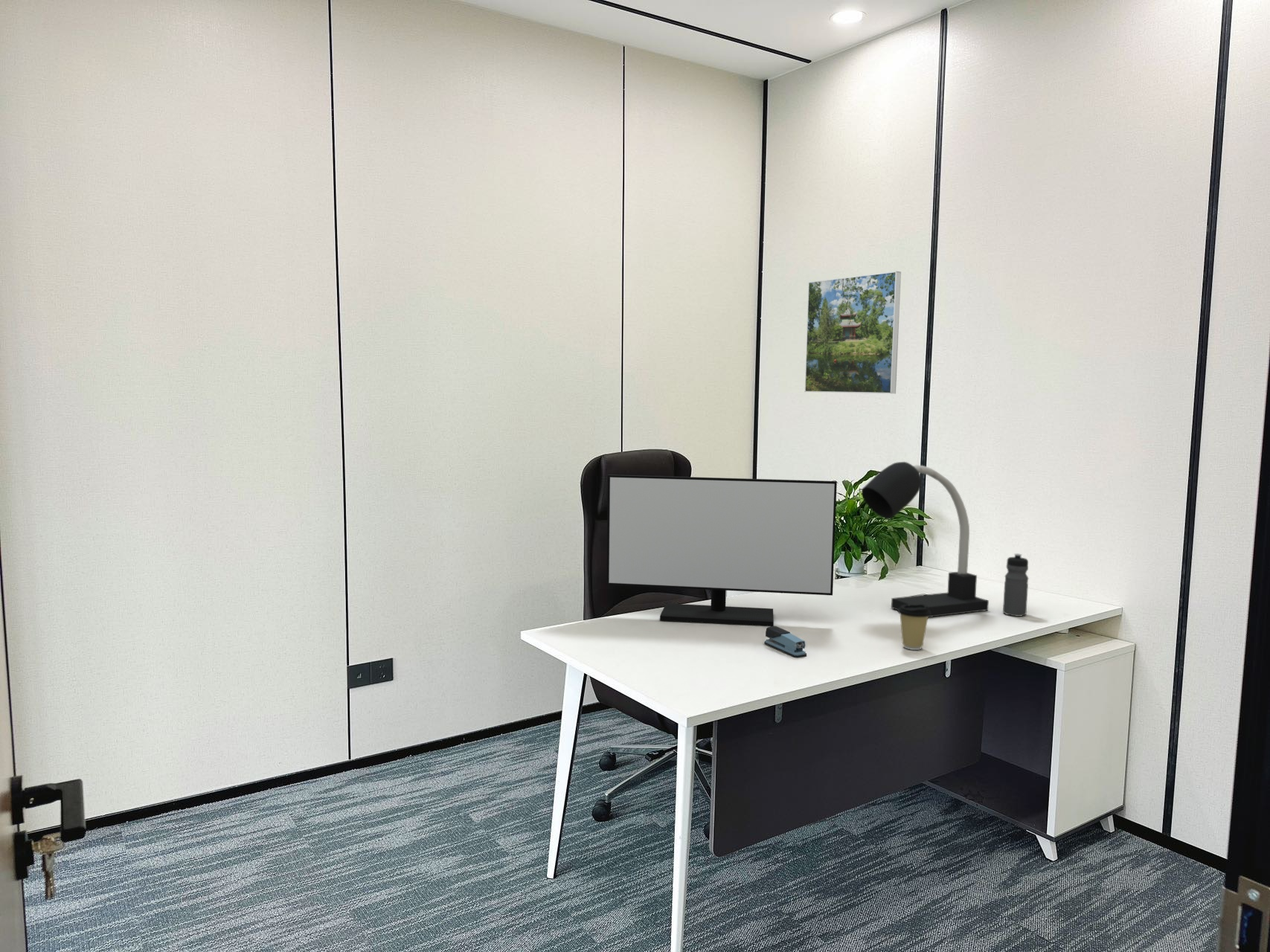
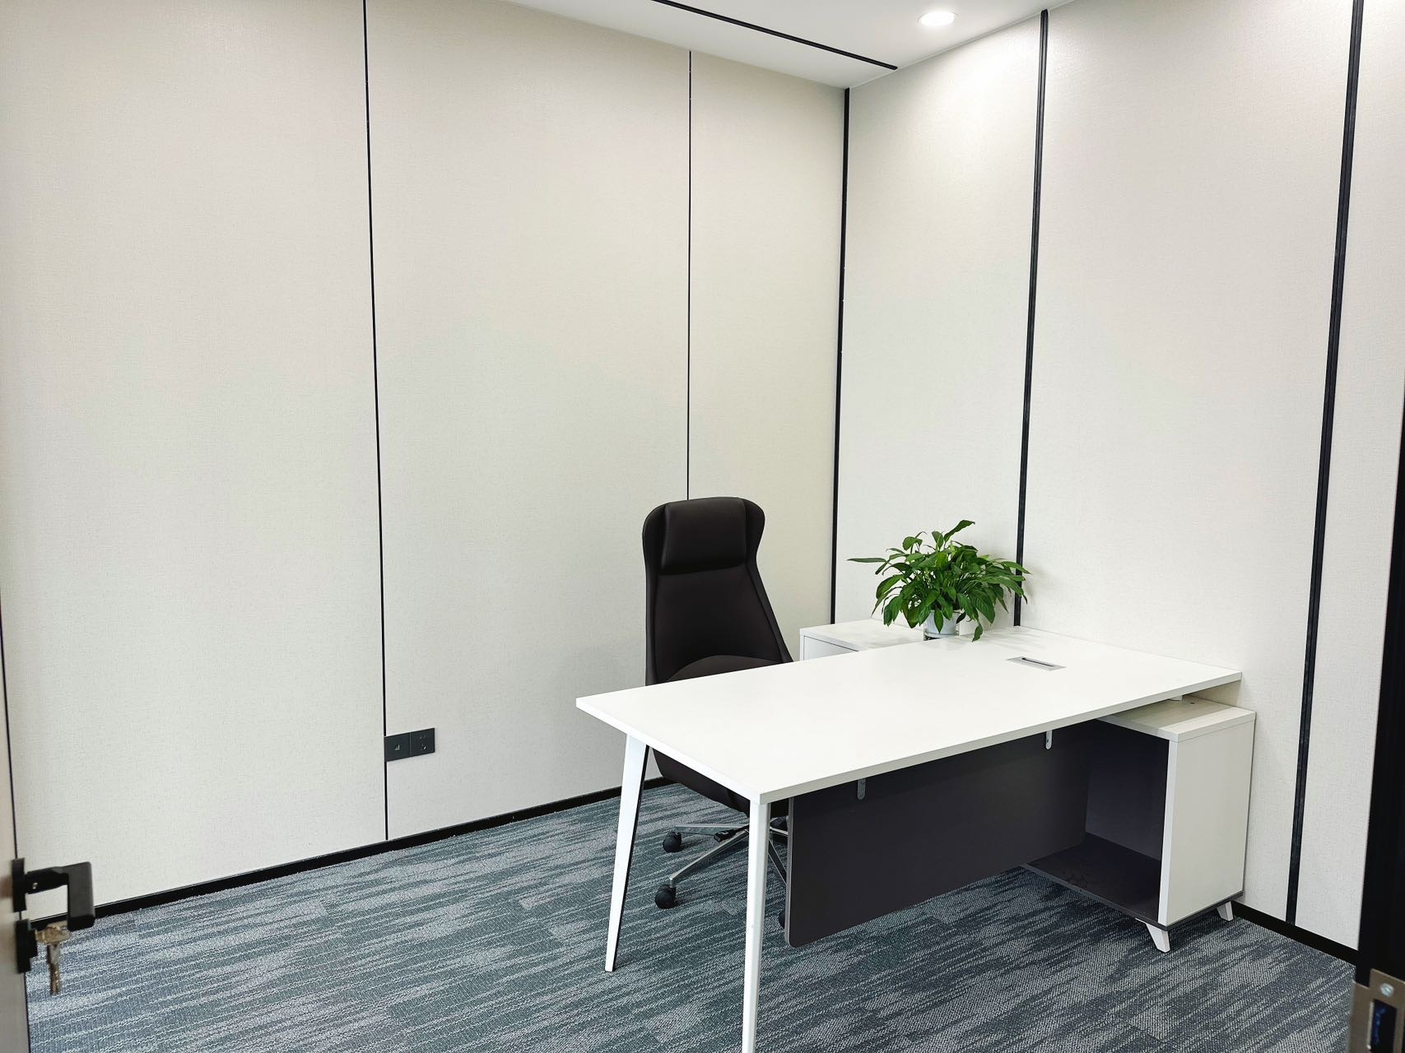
- monitor (719, 547)
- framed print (850, 335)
- stapler (784, 640)
- coffee cup (913, 626)
- desk lamp (899, 512)
- water bottle (1016, 584)
